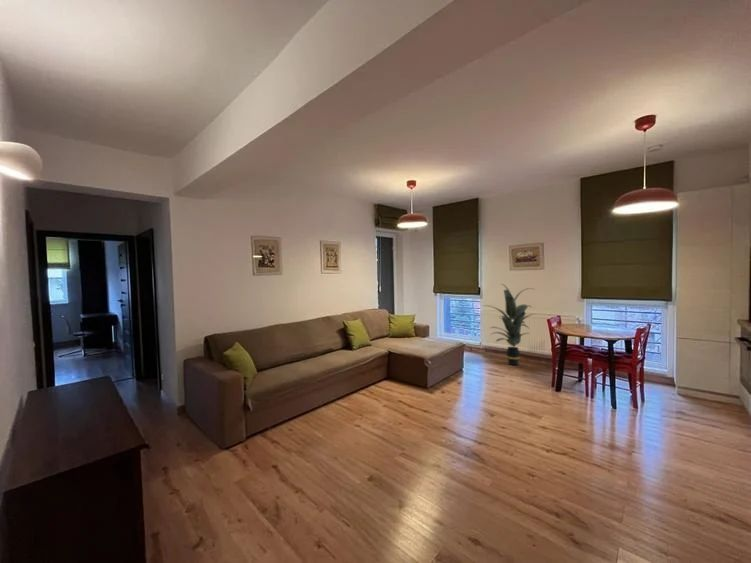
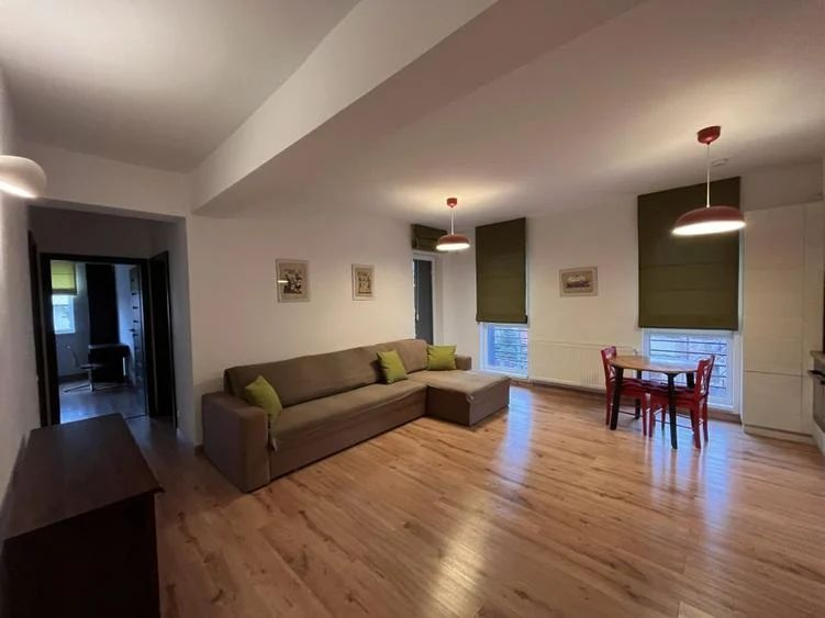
- indoor plant (510, 323)
